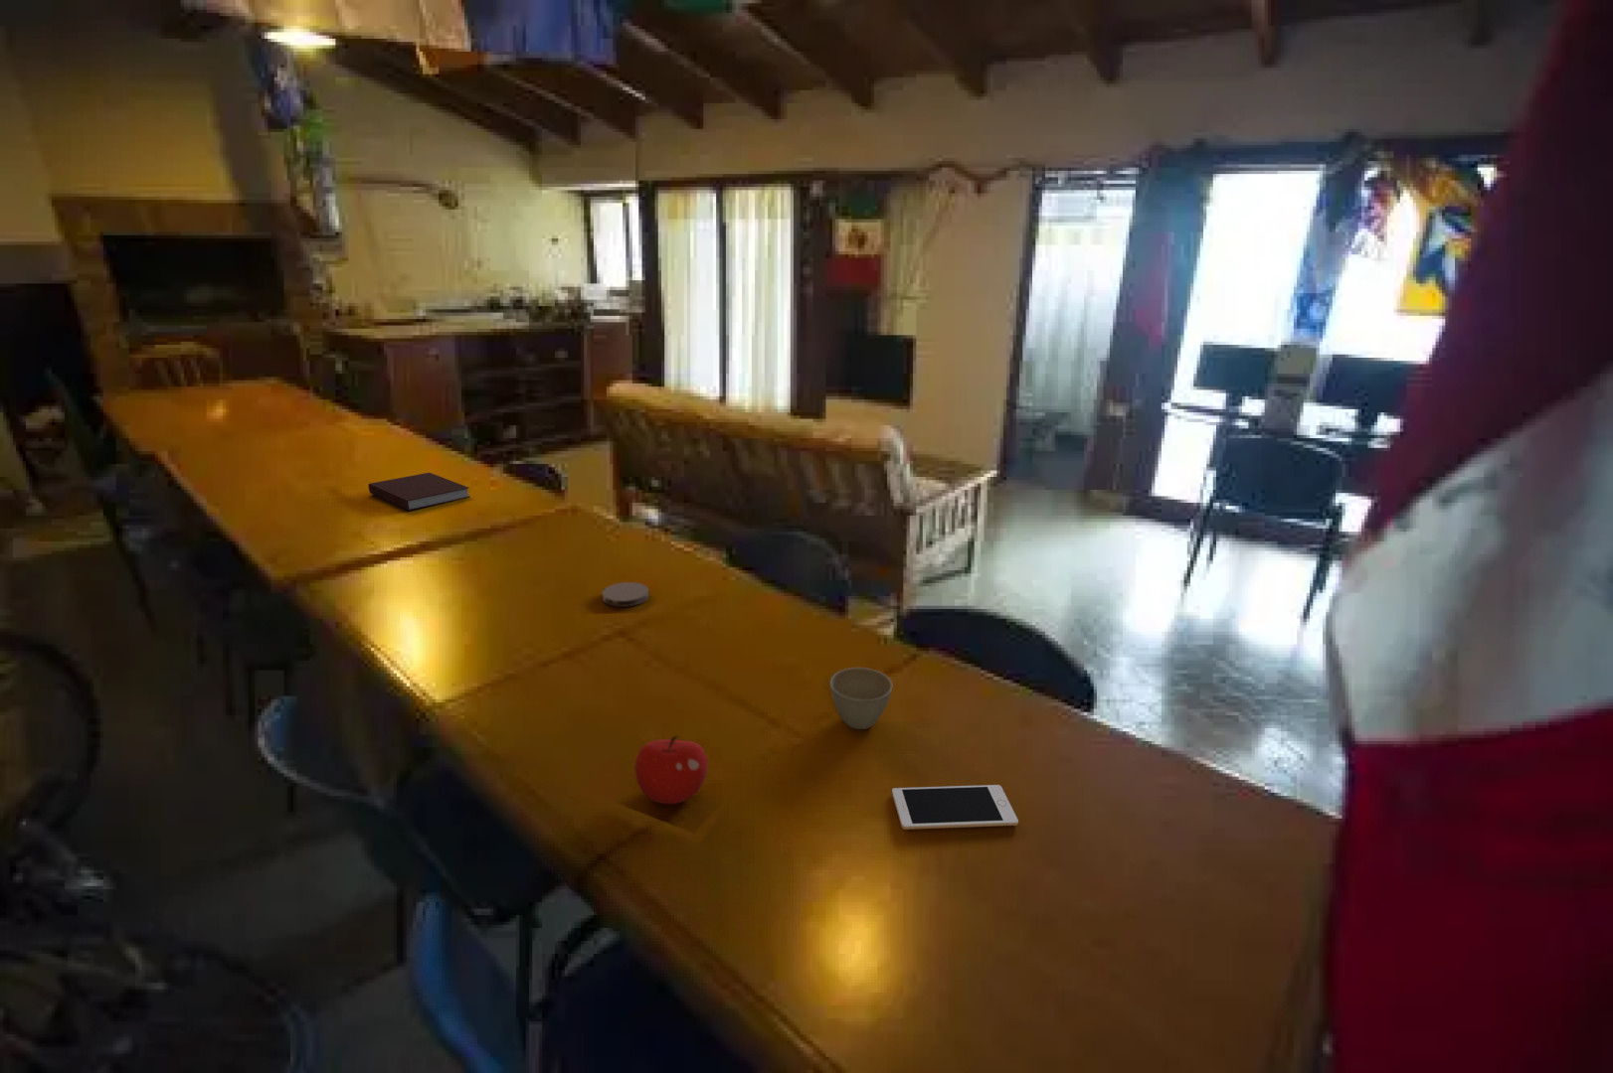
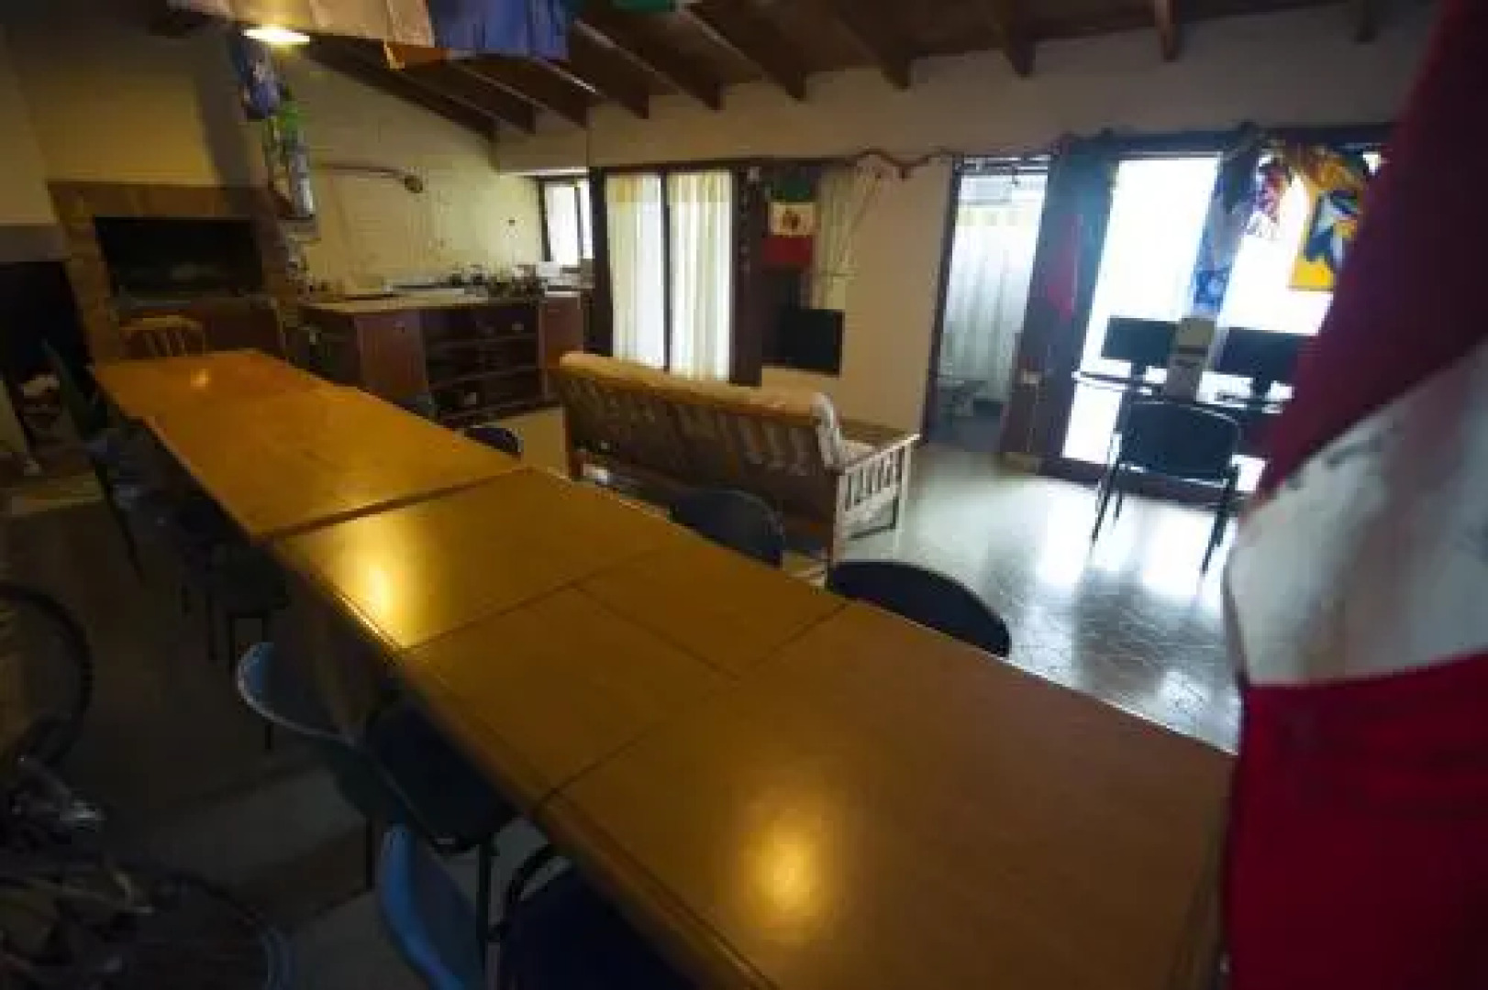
- notebook (418, 490)
- cell phone (953, 806)
- coaster (626, 594)
- fruit (671, 766)
- flower pot (859, 702)
